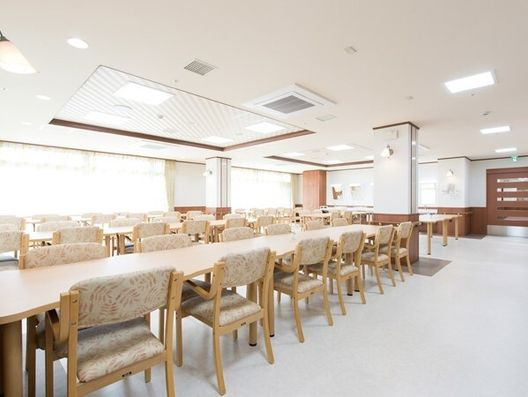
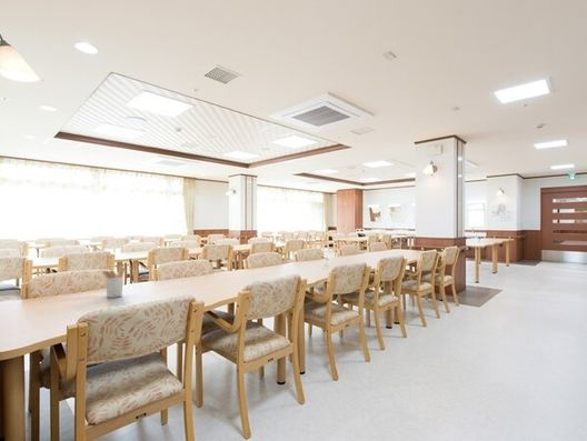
+ utensil holder (112, 282)
